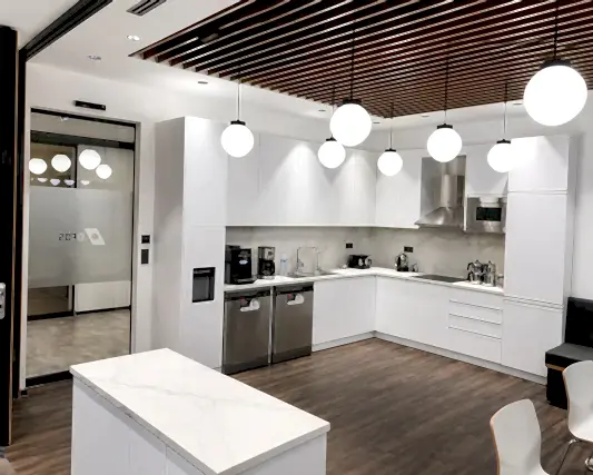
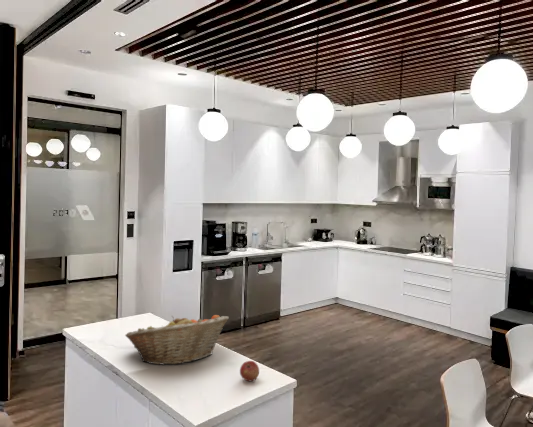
+ apple (249, 371)
+ fruit basket (179, 334)
